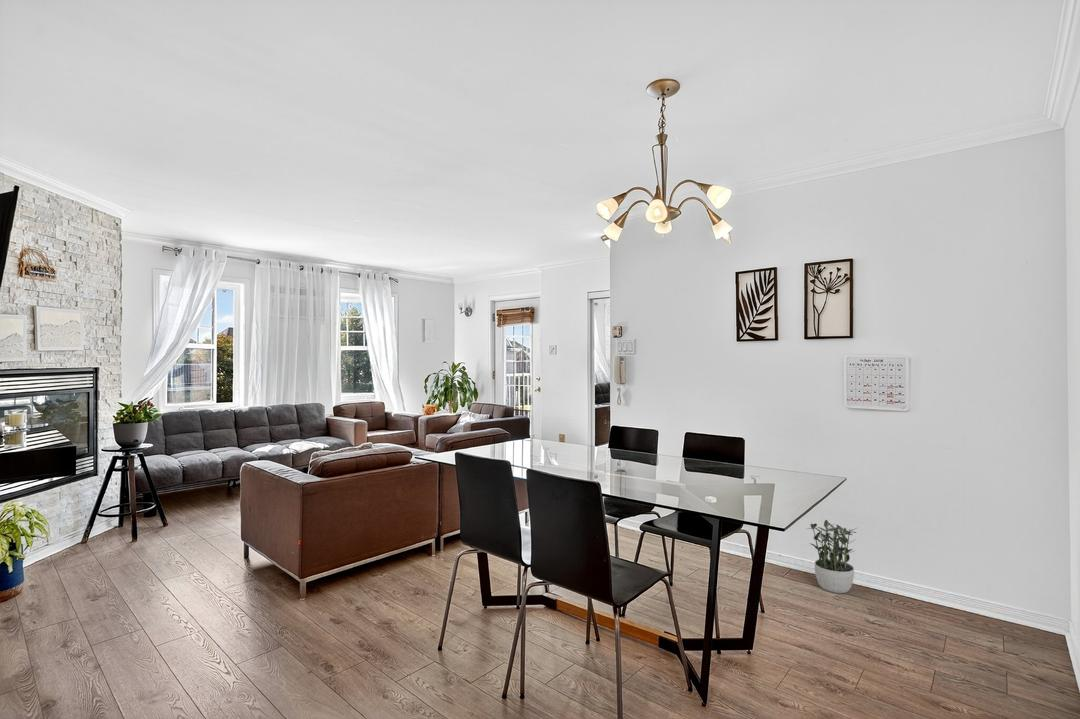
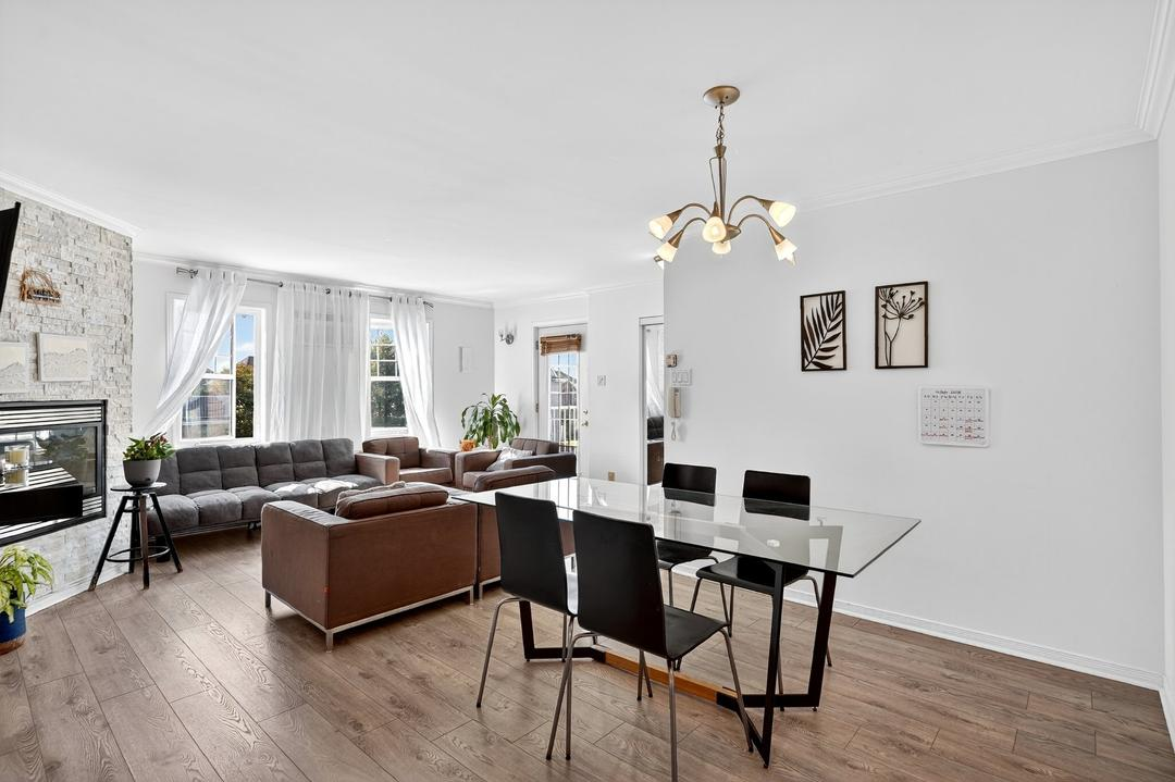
- potted plant (831, 552)
